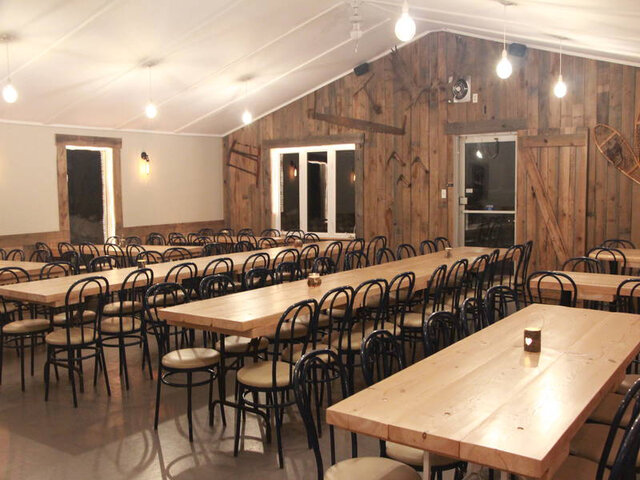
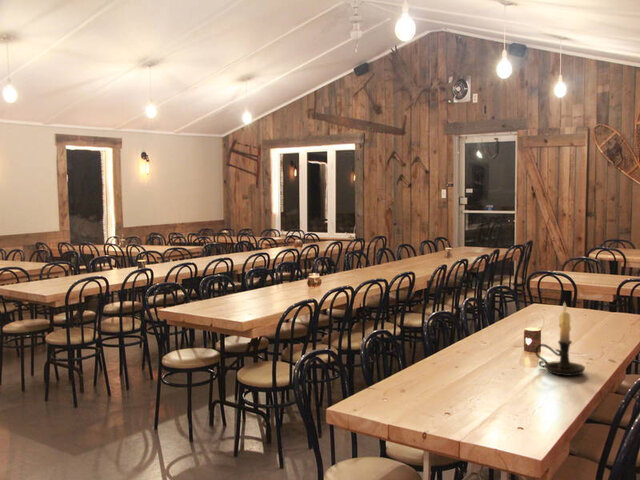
+ candle holder (560, 335)
